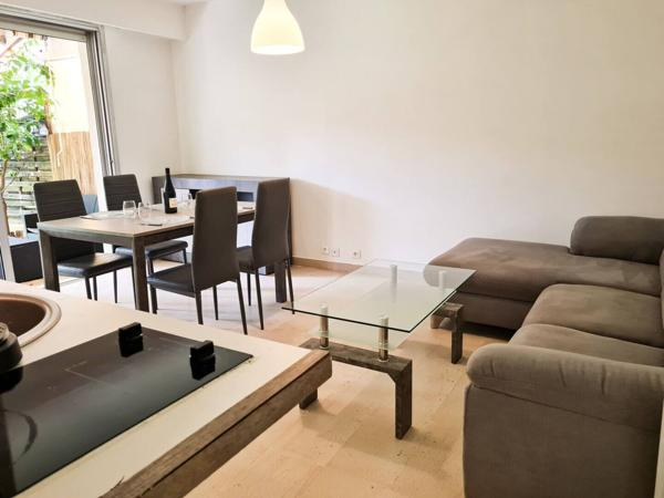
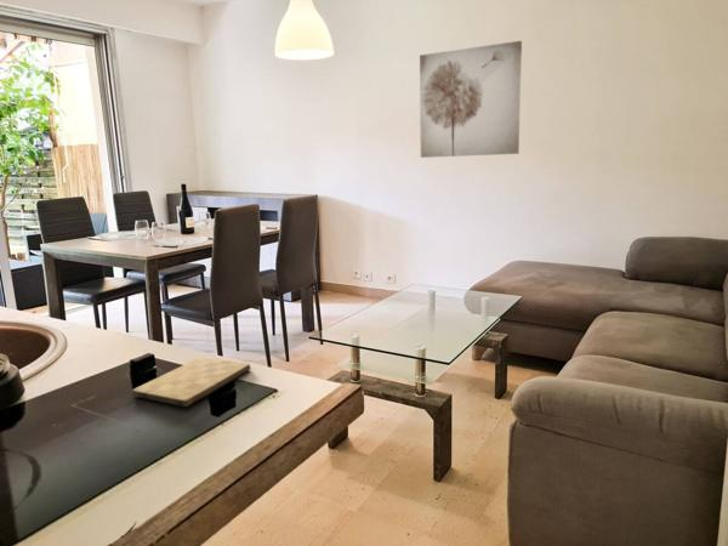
+ wall art (467, 103)
+ cutting board (194, 379)
